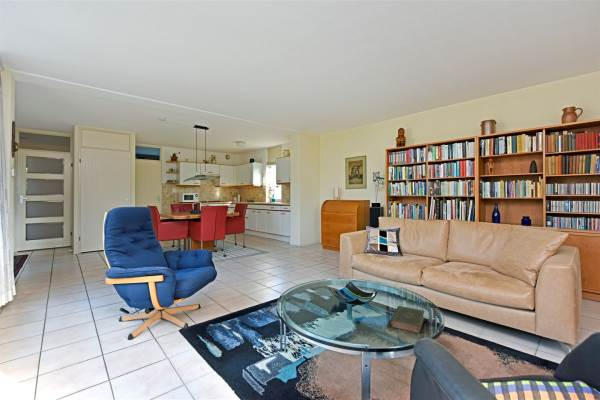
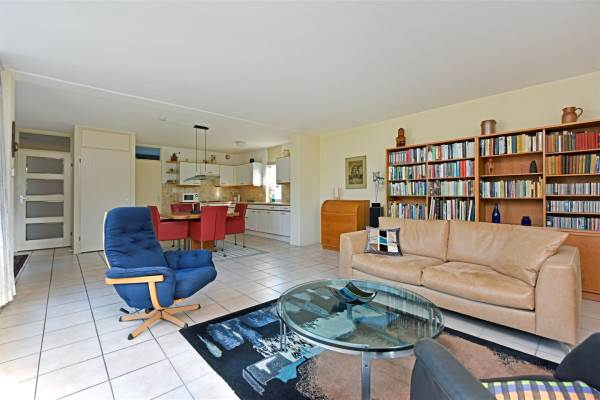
- book (407, 318)
